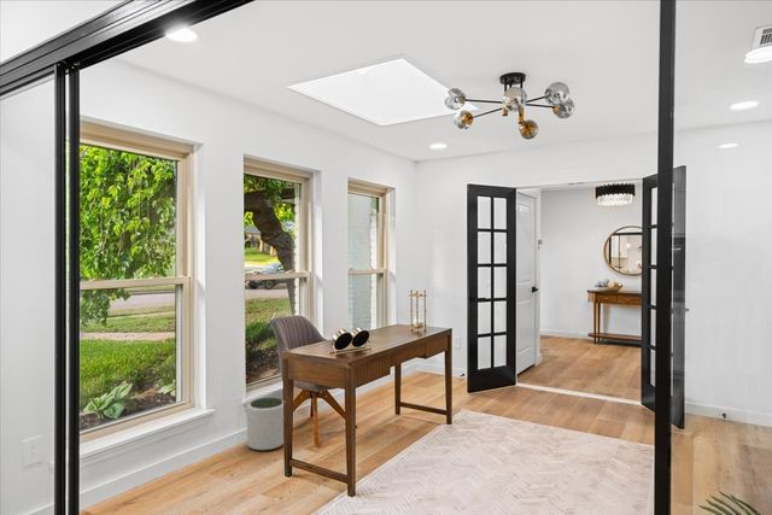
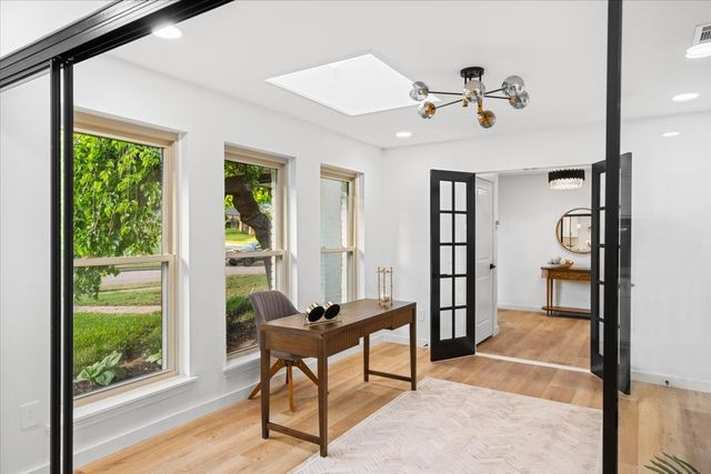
- plant pot (267, 422)
